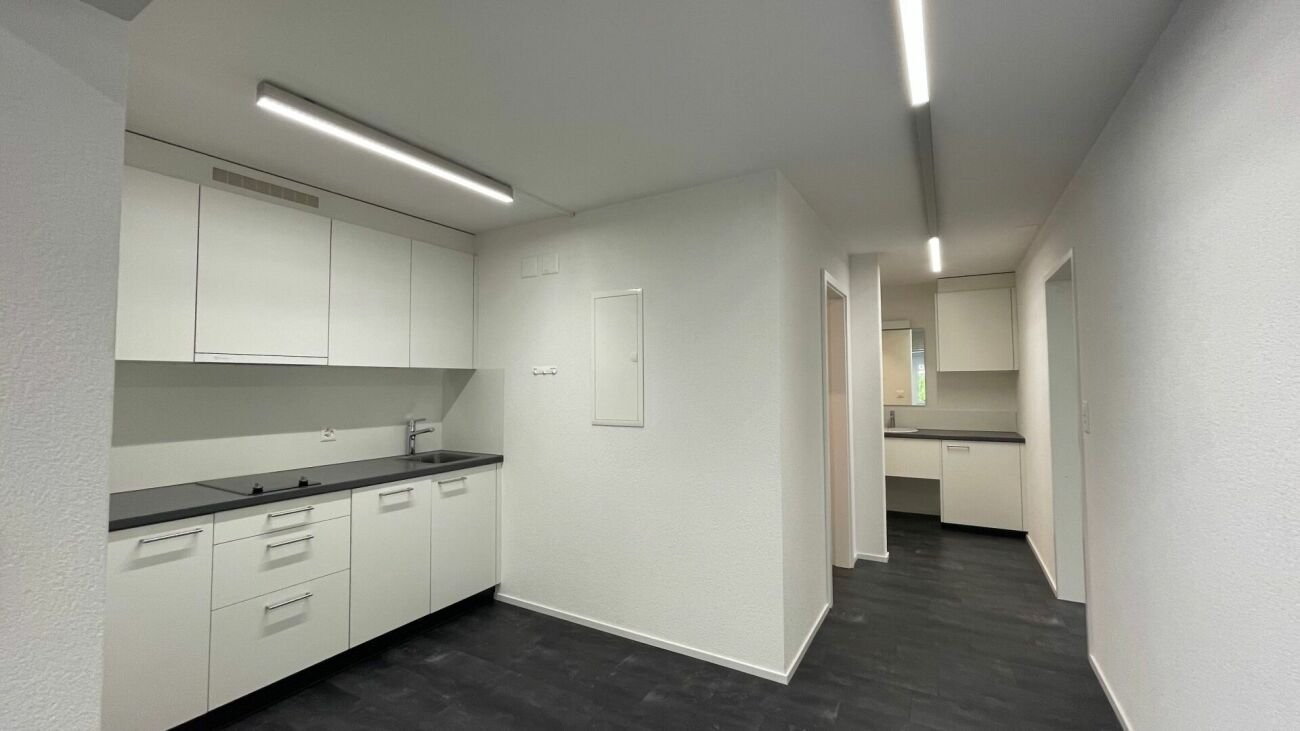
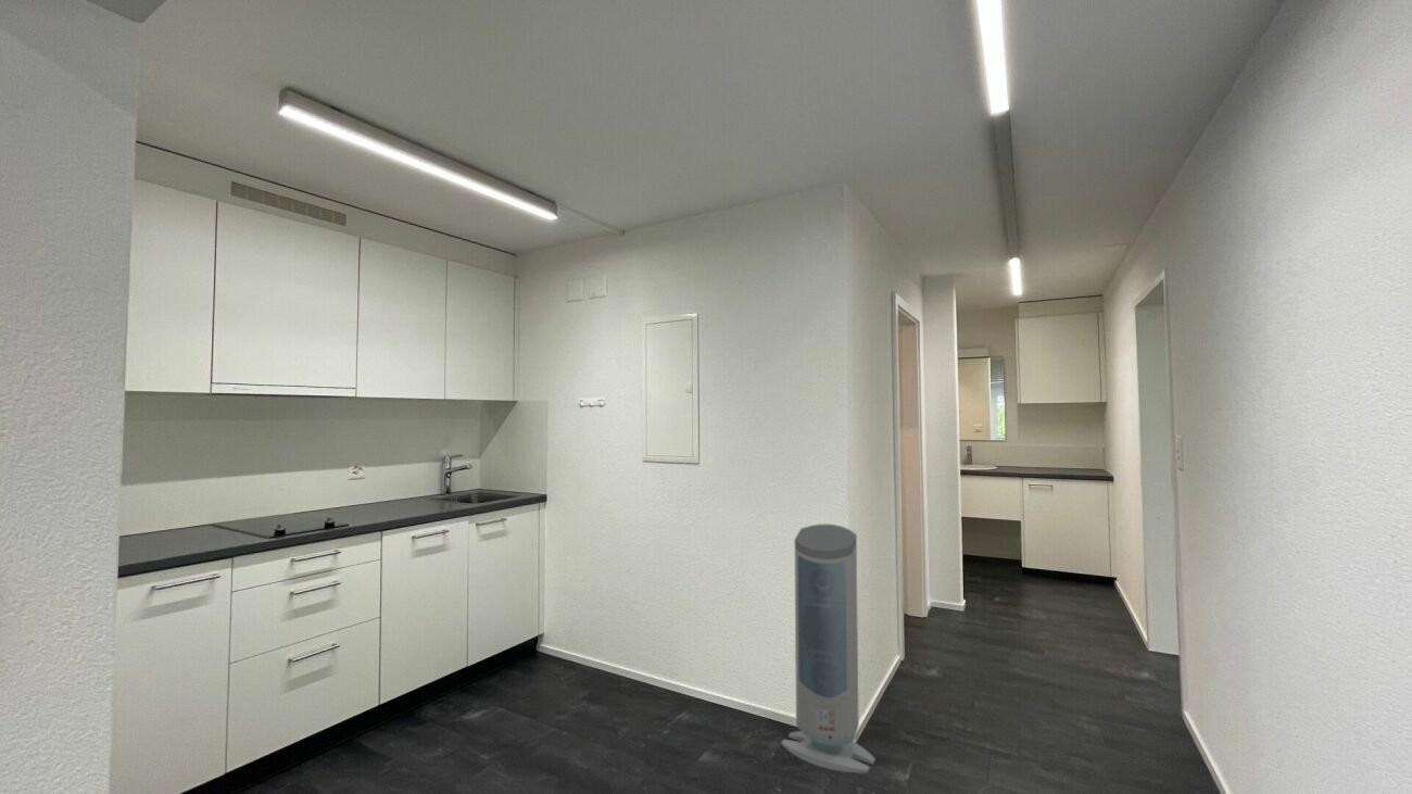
+ air purifier (825, 639)
